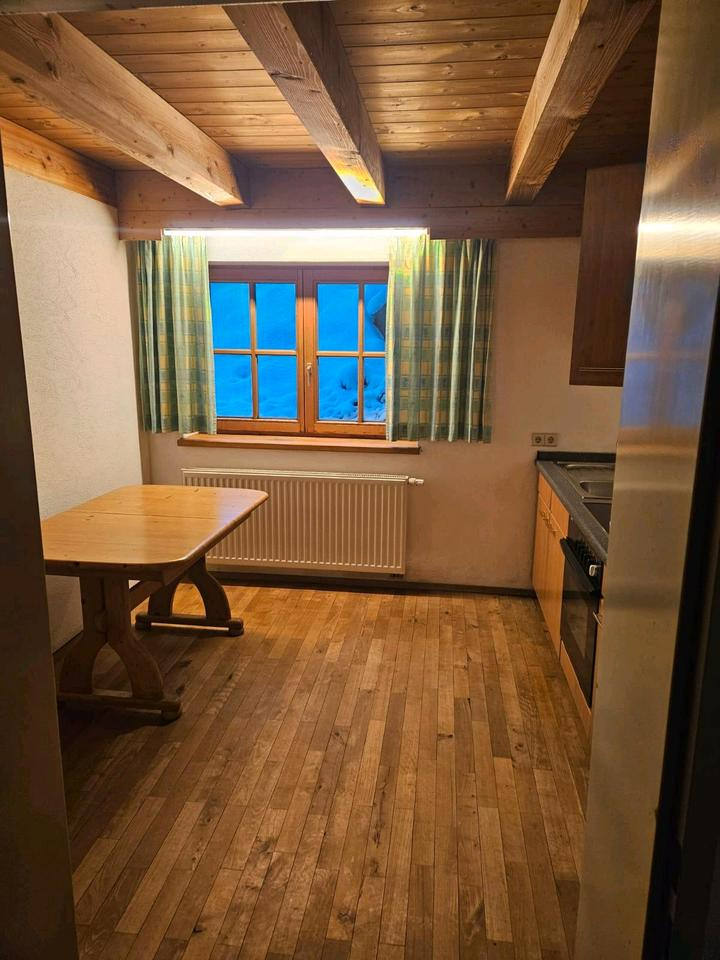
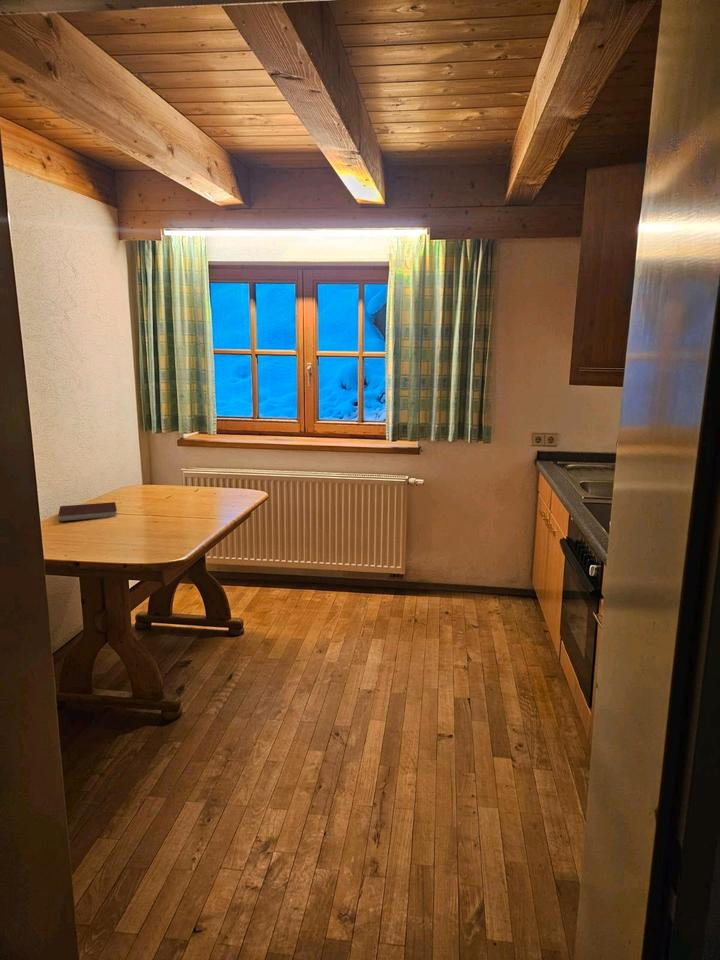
+ notebook (88, 511)
